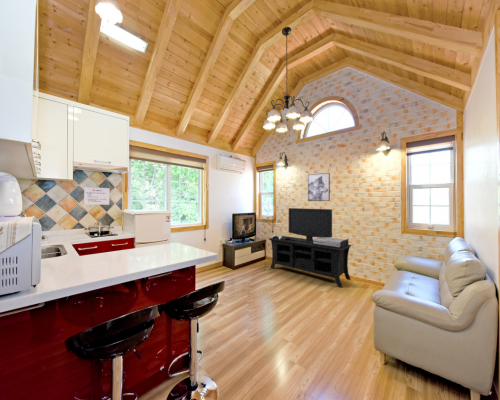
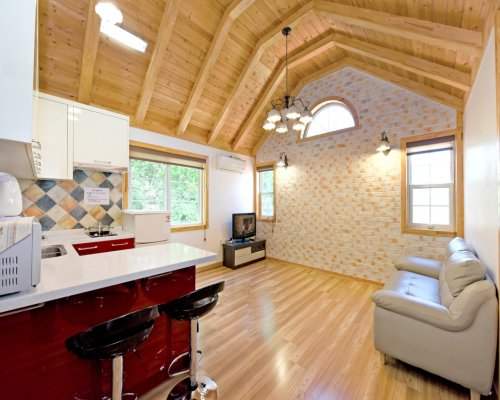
- media console (306, 241)
- wall art (318, 187)
